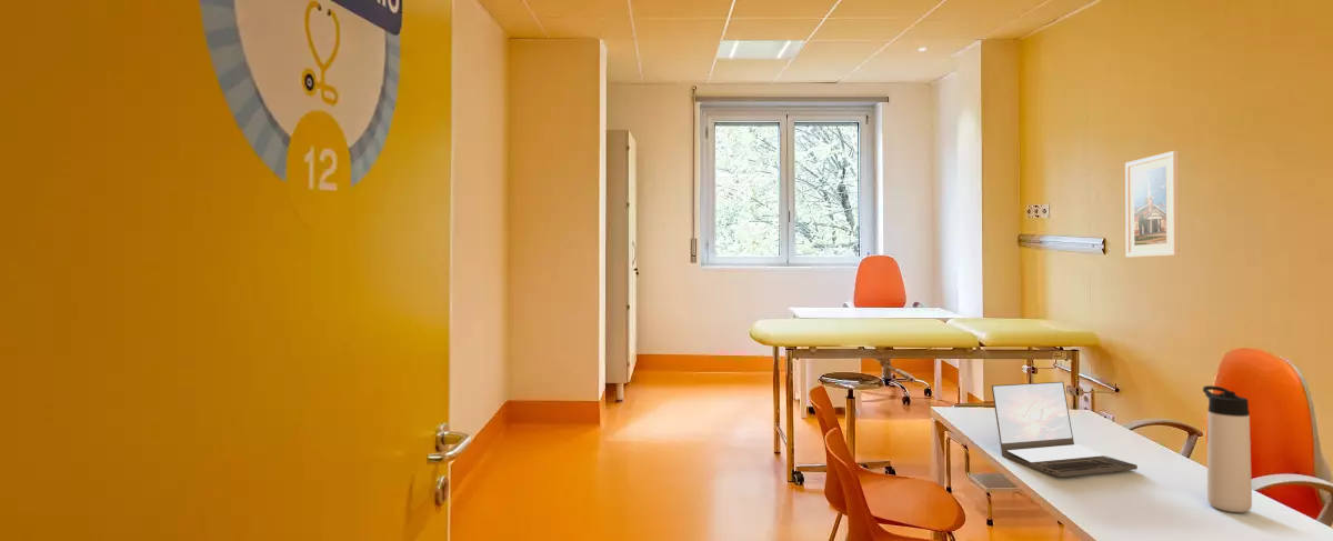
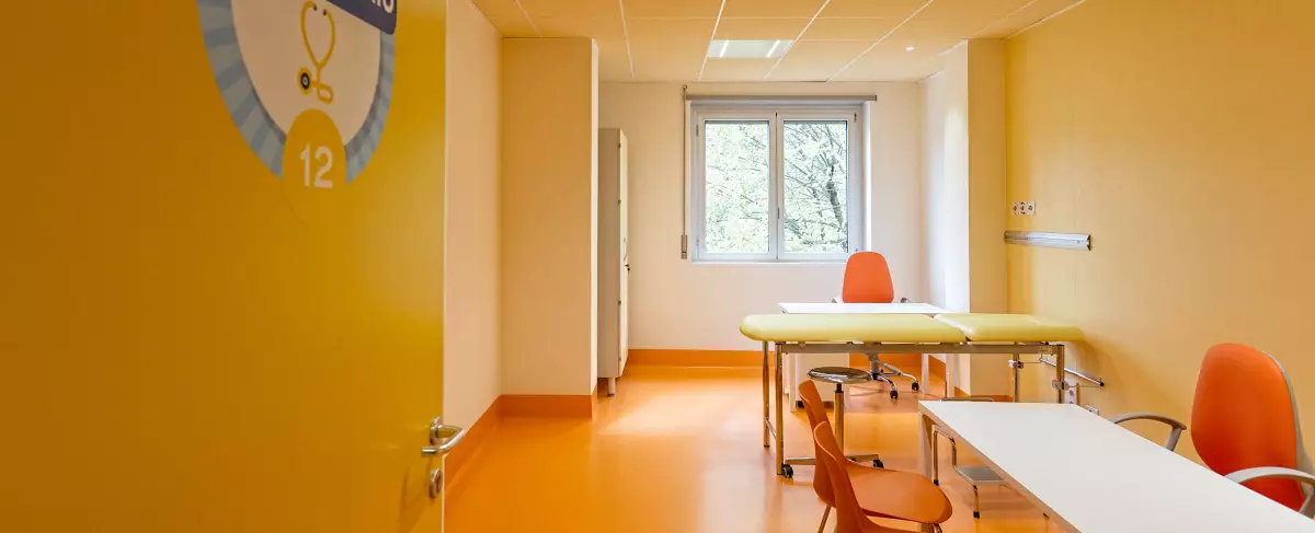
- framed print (1150, 207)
- laptop (1061, 425)
- thermos bottle (1224, 447)
